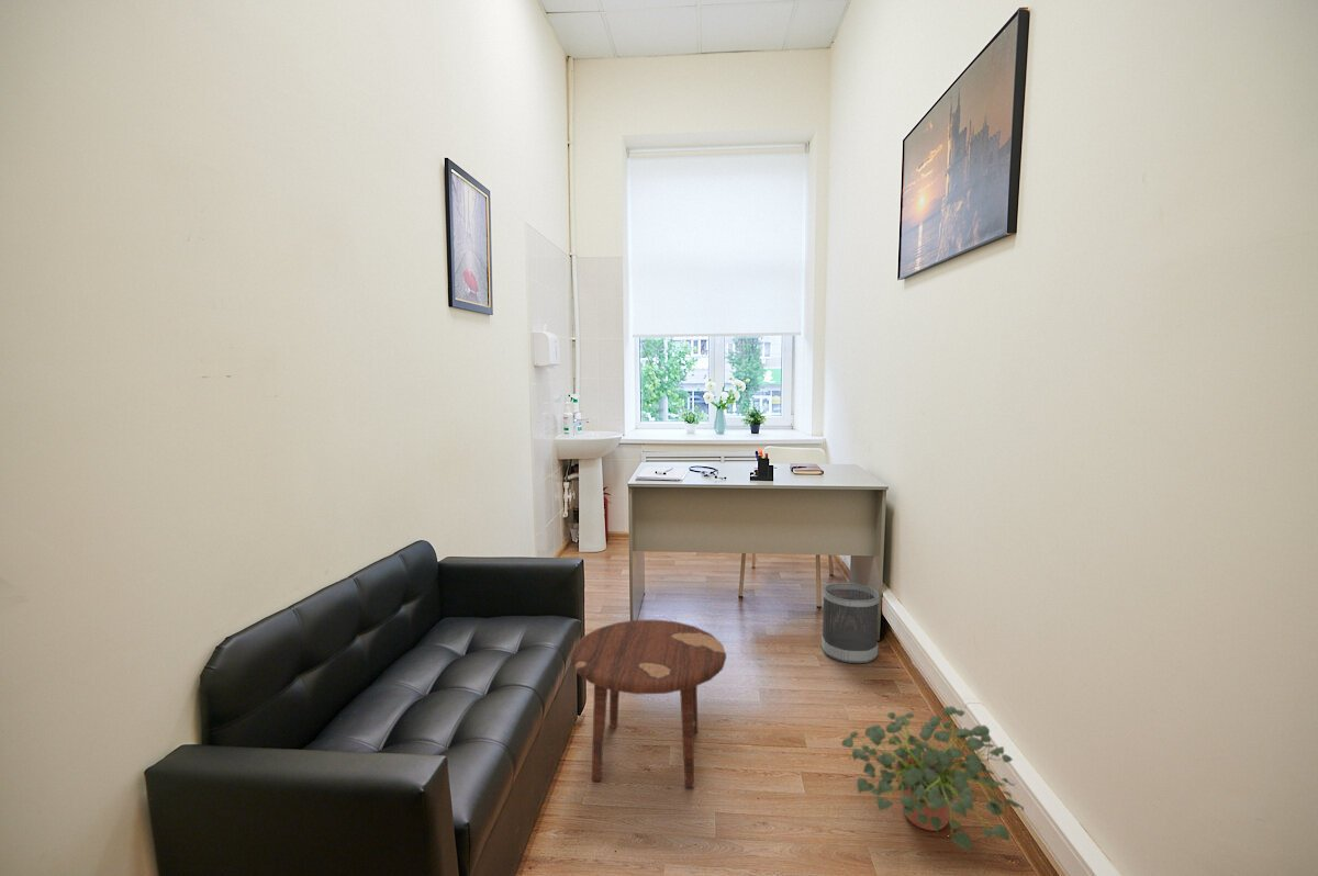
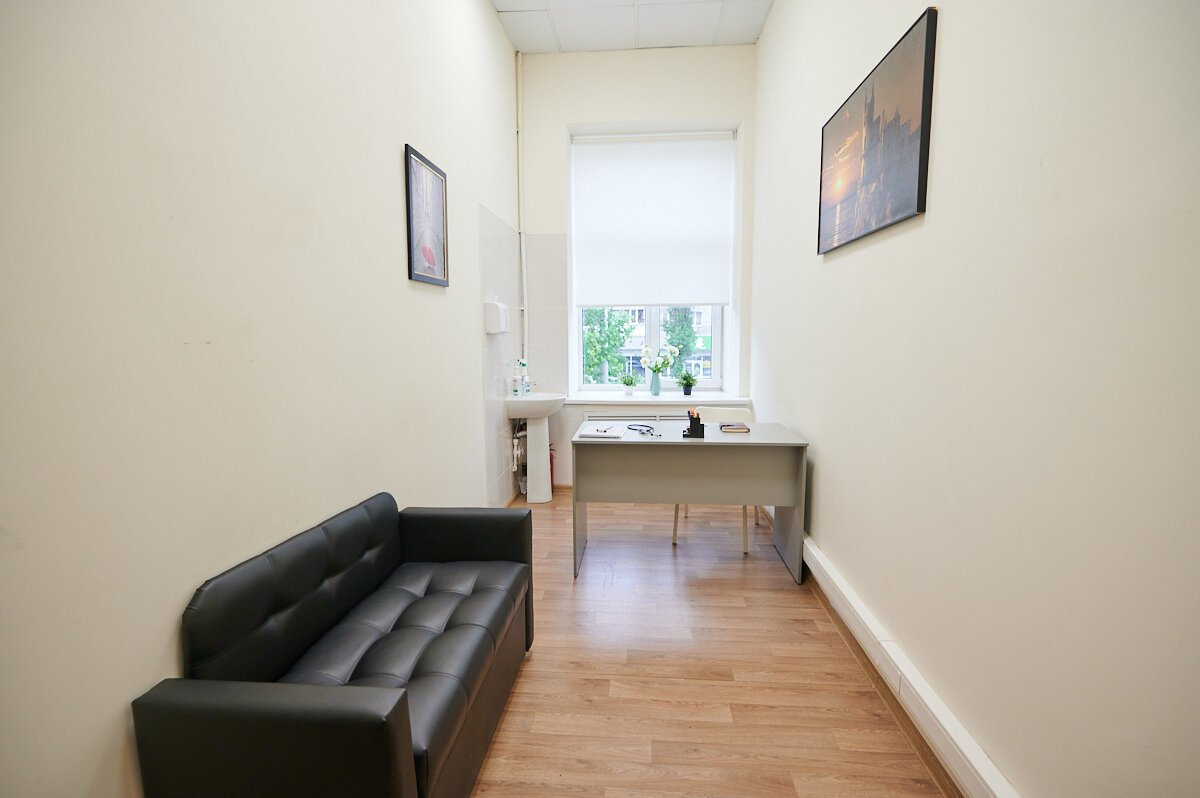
- wastebasket (849, 621)
- potted plant (935, 783)
- side table (648, 693)
